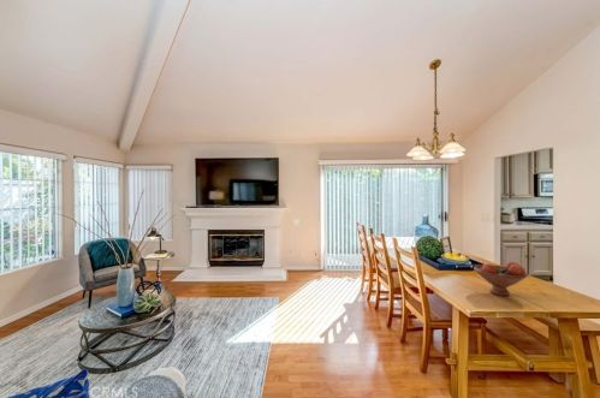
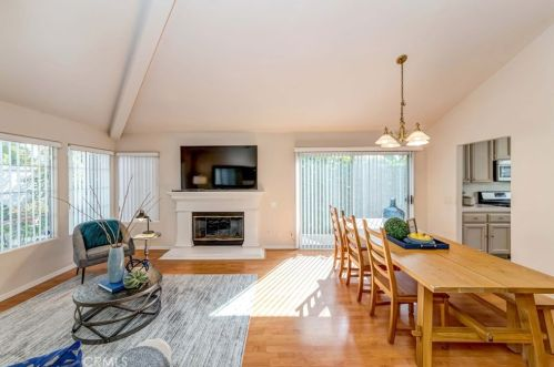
- fruit bowl (499, 277)
